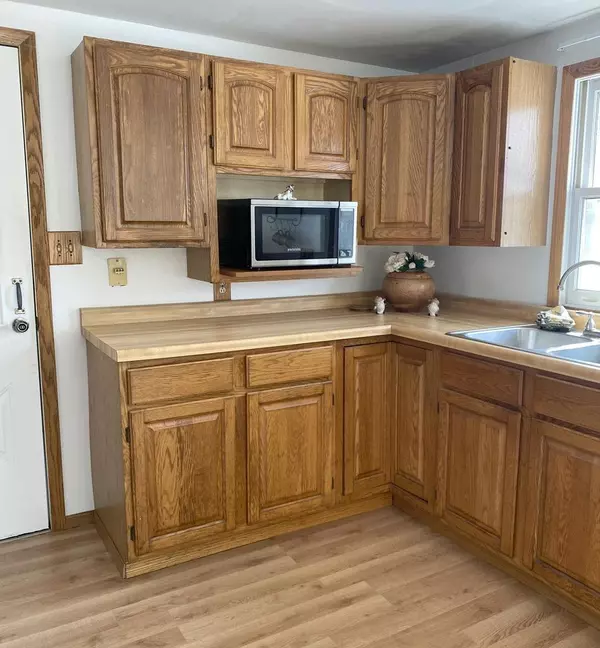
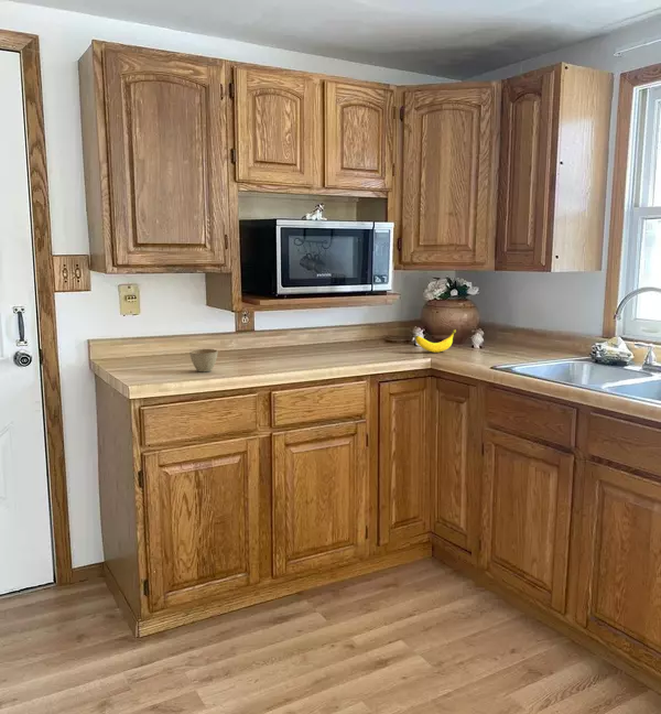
+ banana (435, 343)
+ flower pot (204, 360)
